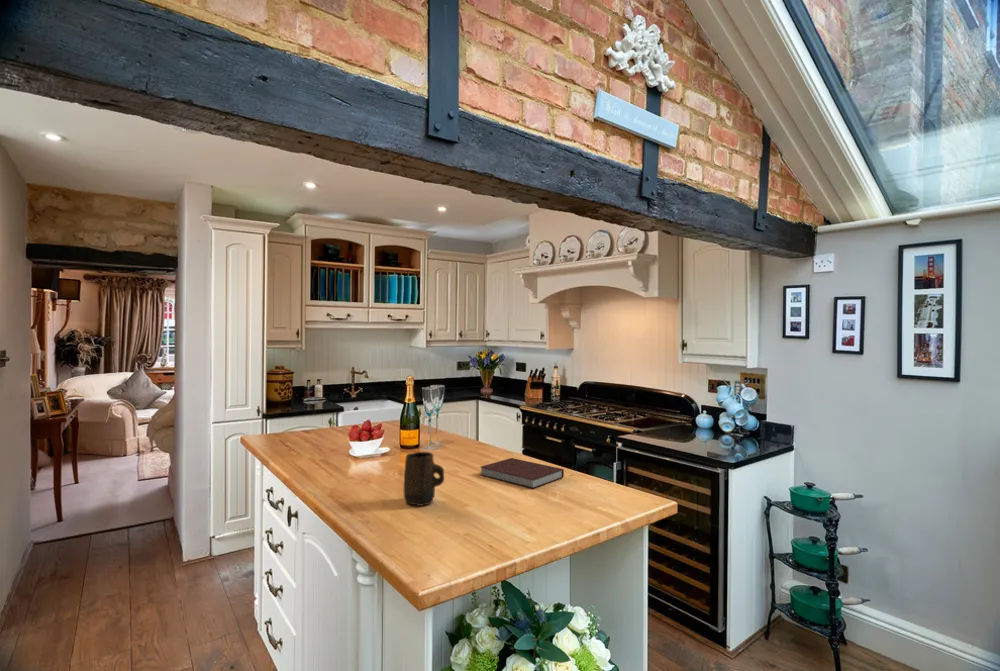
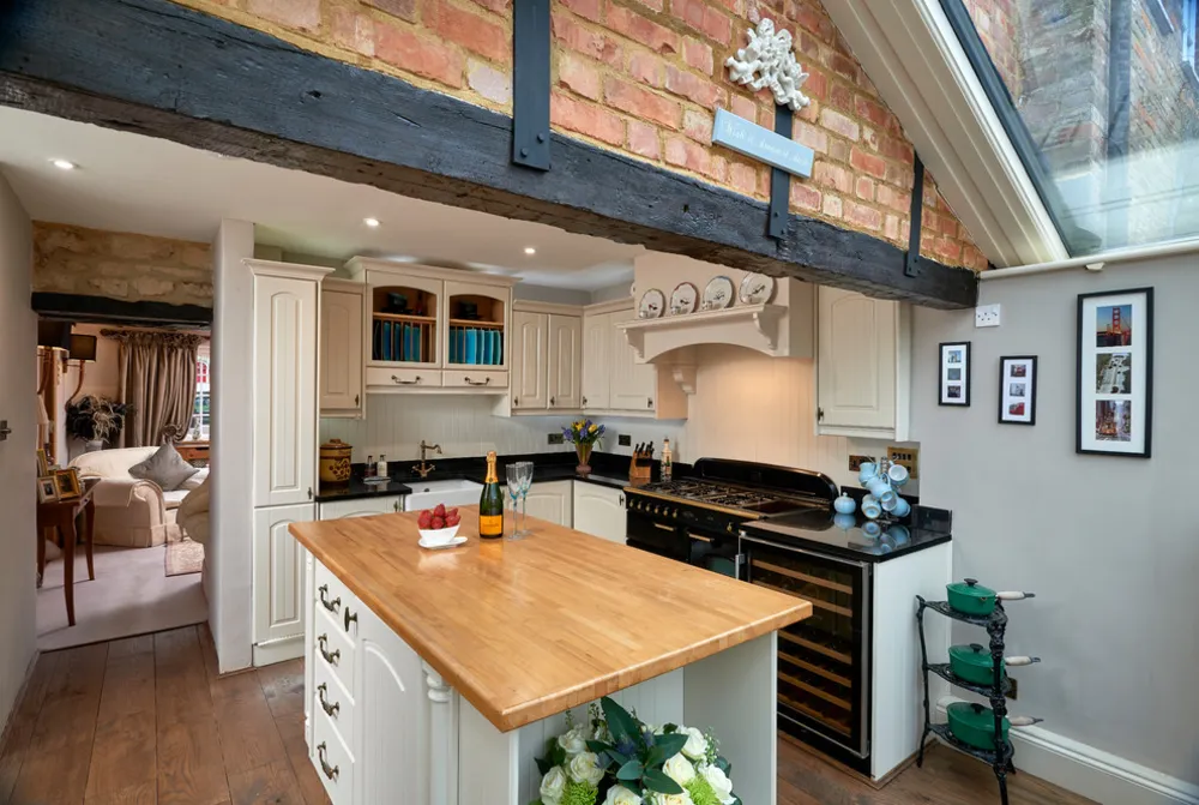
- mug (421, 478)
- notebook (521, 472)
